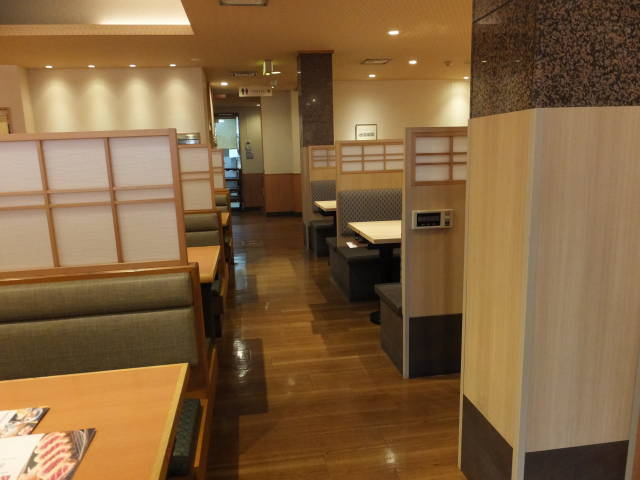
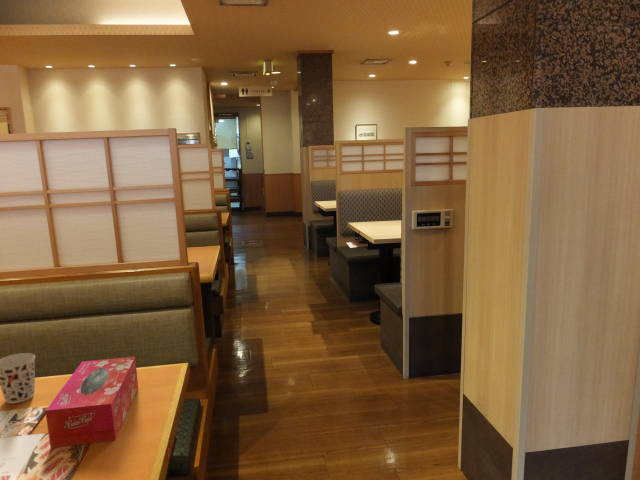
+ cup (17, 379)
+ tissue box (97, 397)
